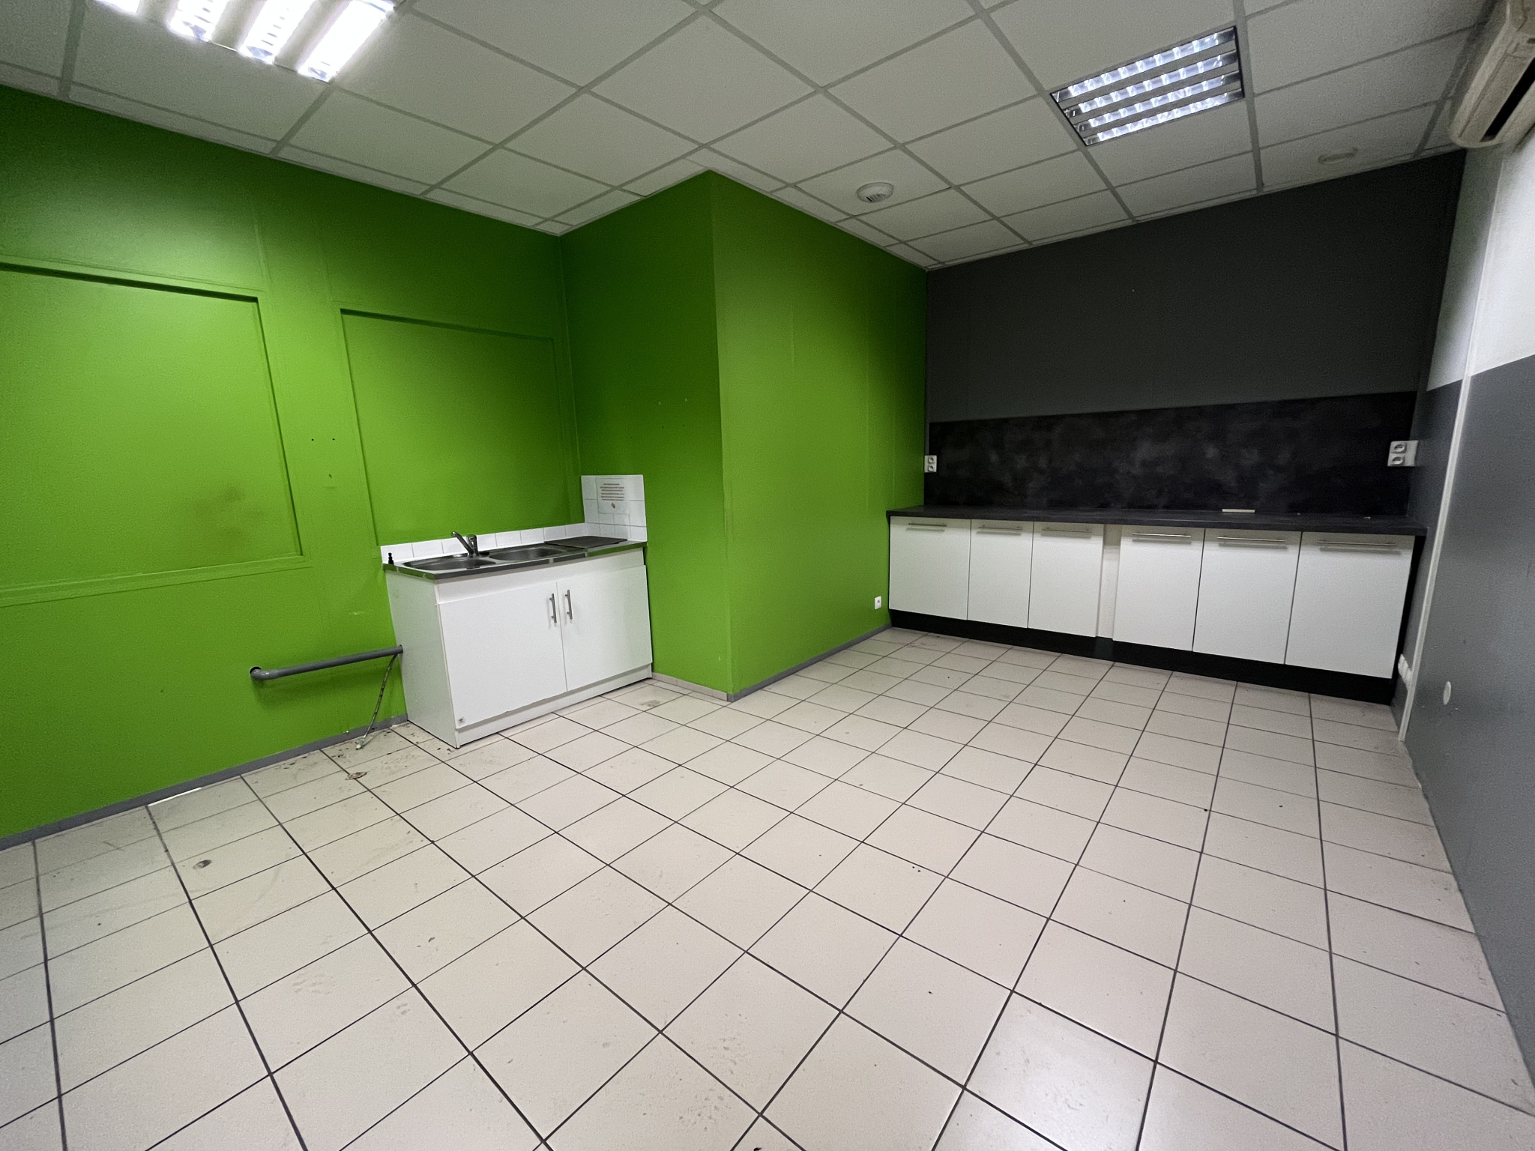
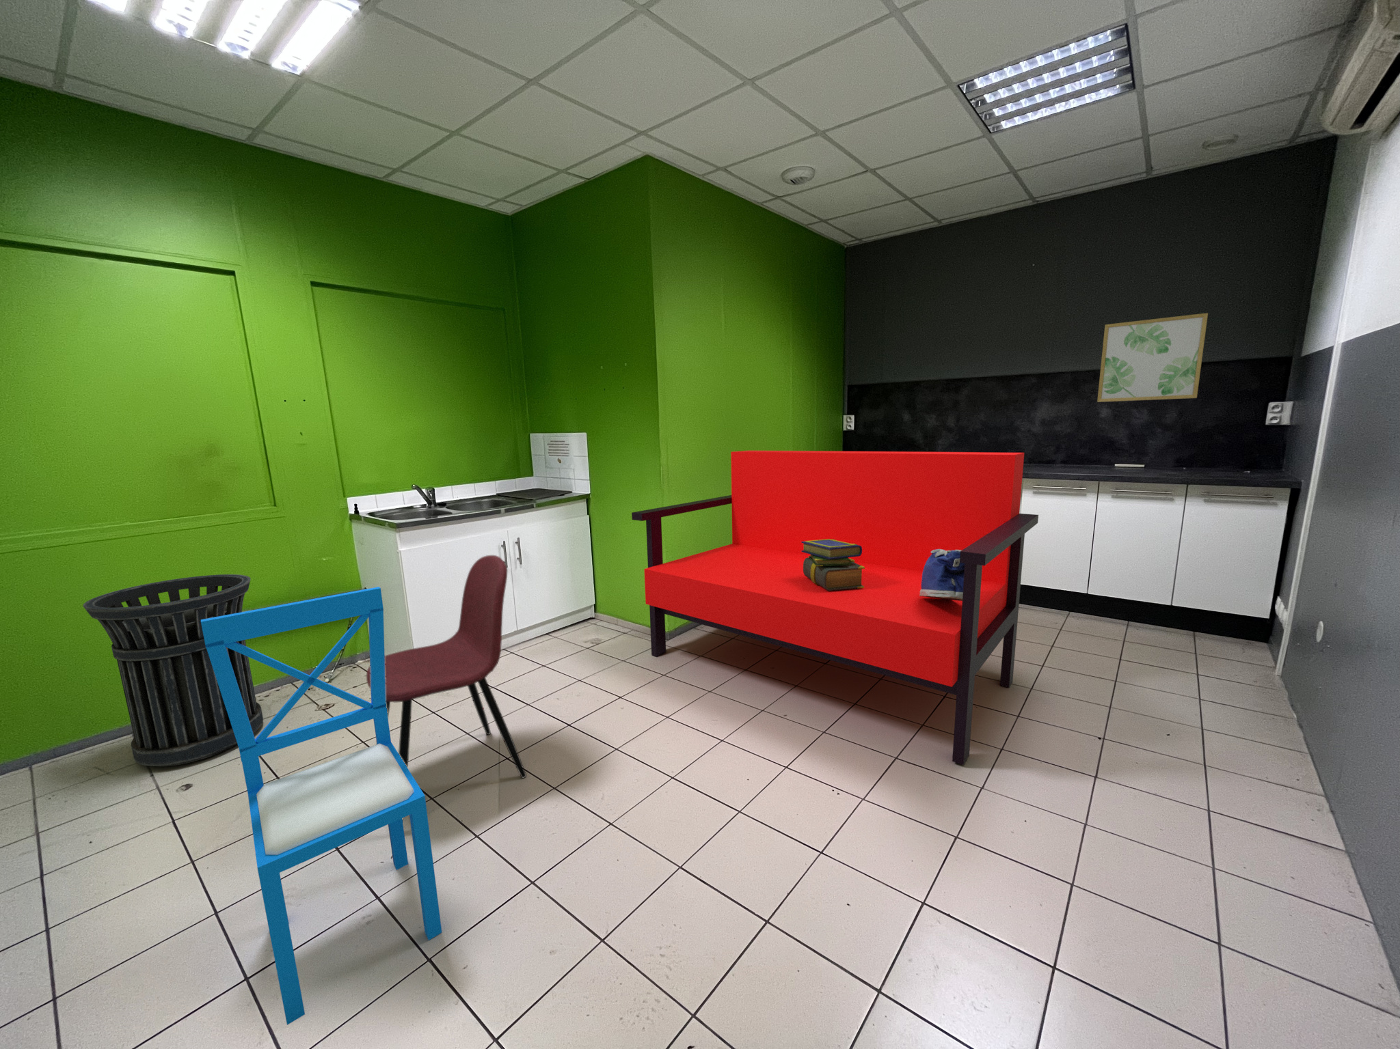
+ tote bag (947, 574)
+ wall art (1149, 360)
+ stack of books (830, 562)
+ sofa (809, 555)
+ trash can (189, 668)
+ dining chair (437, 677)
+ dining chair (332, 779)
